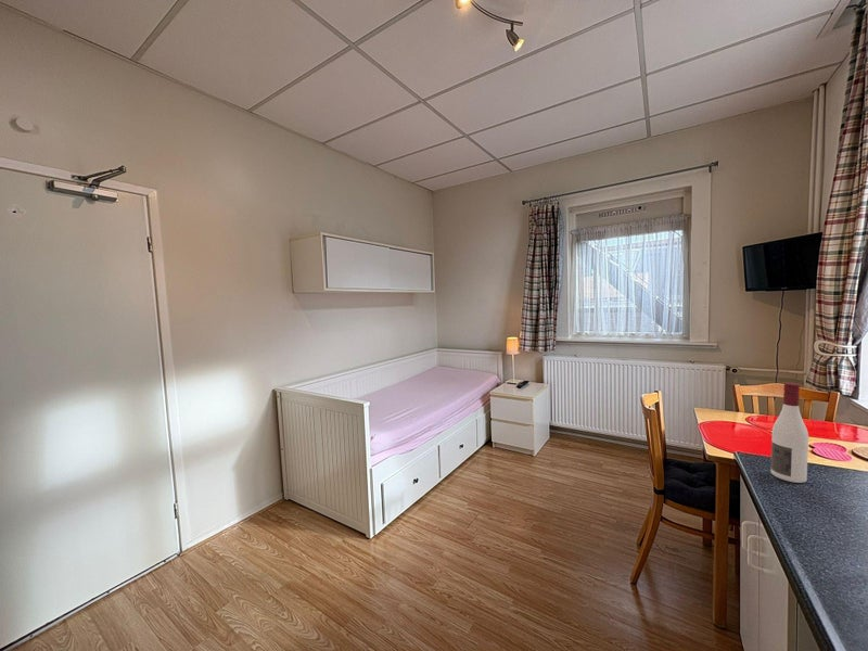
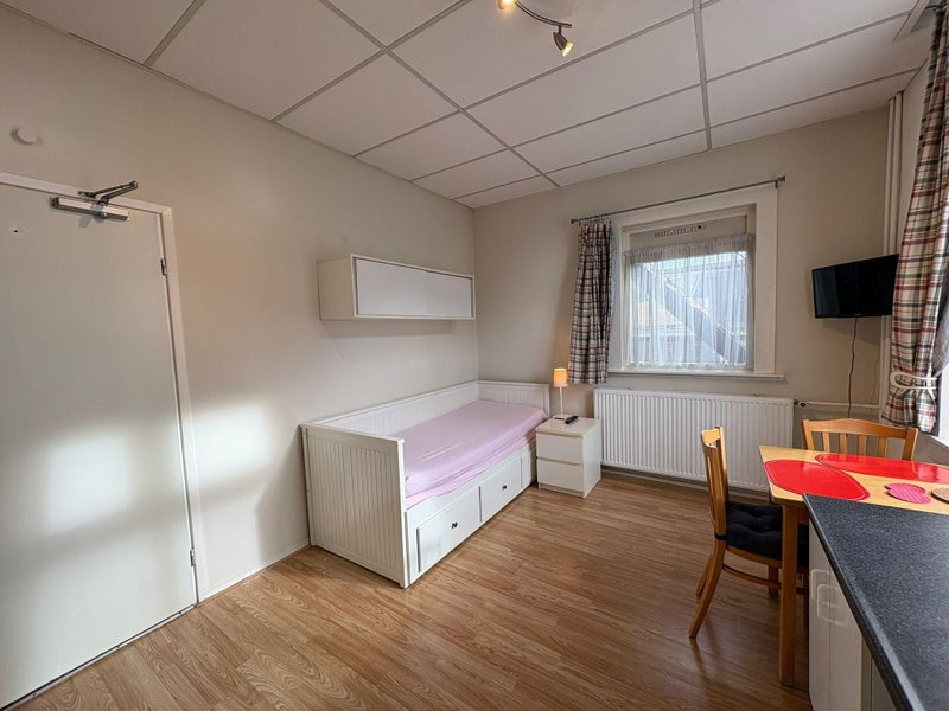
- alcohol (790, 431)
